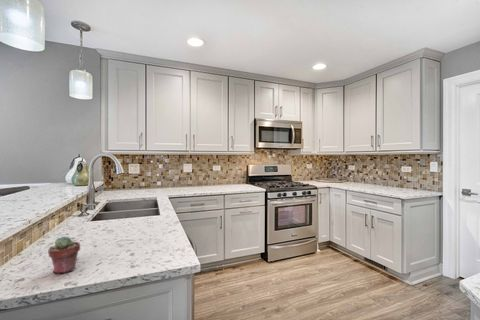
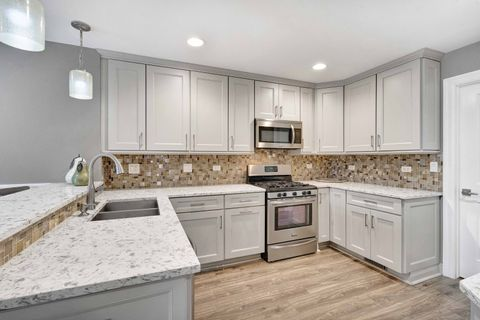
- potted succulent (64, 252)
